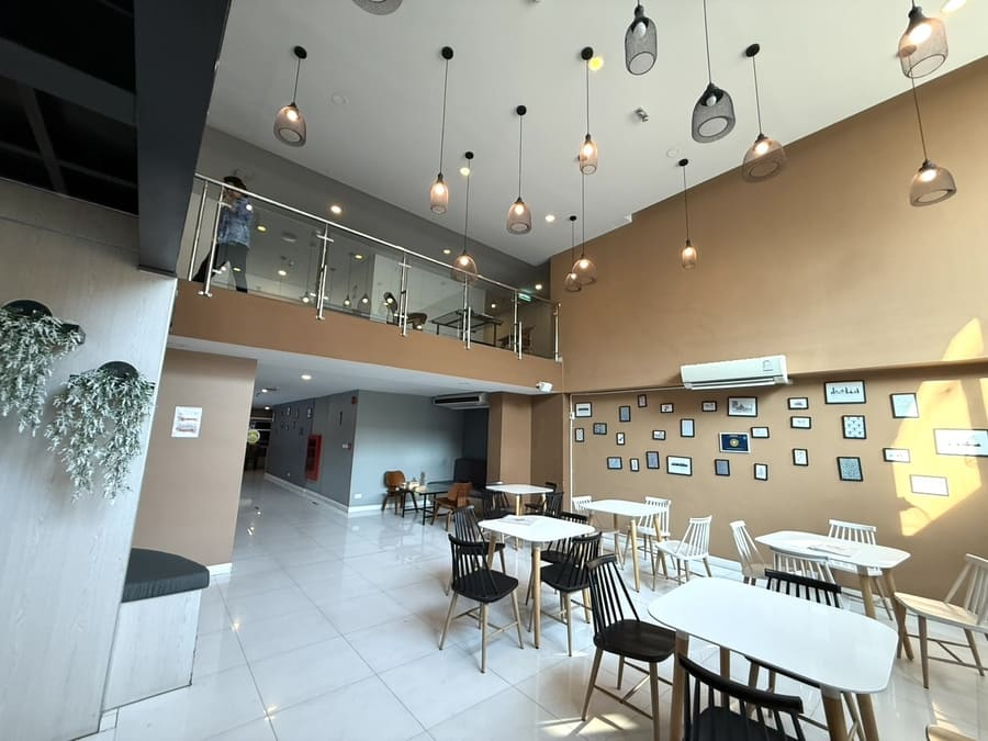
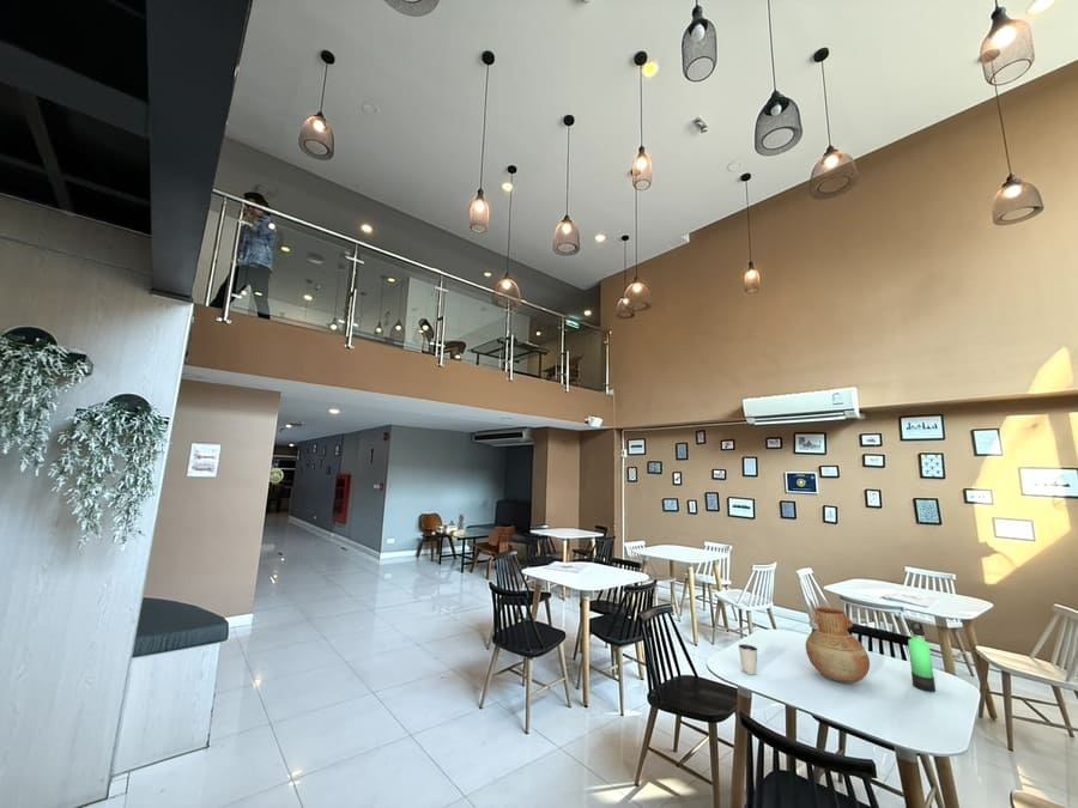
+ thermos bottle (920, 654)
+ vase (835, 643)
+ dixie cup (747, 658)
